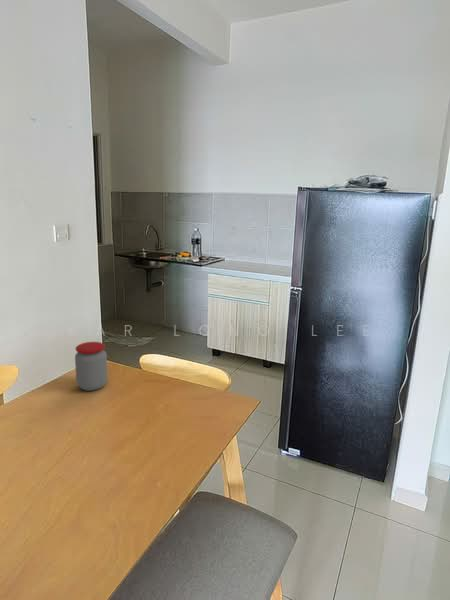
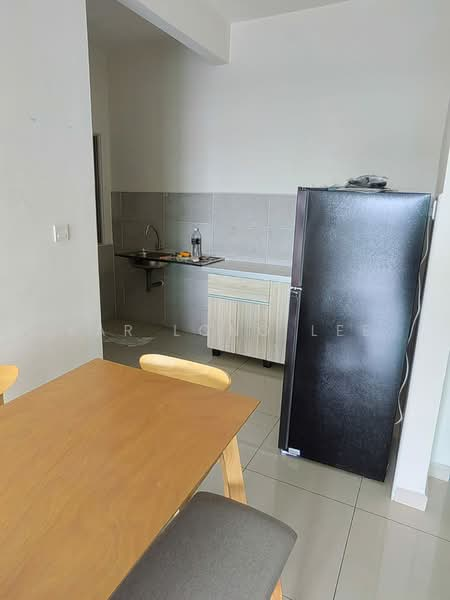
- jar (91, 365)
